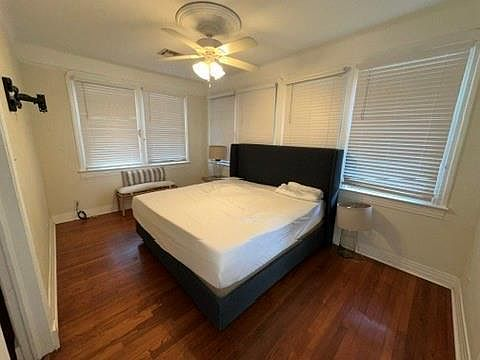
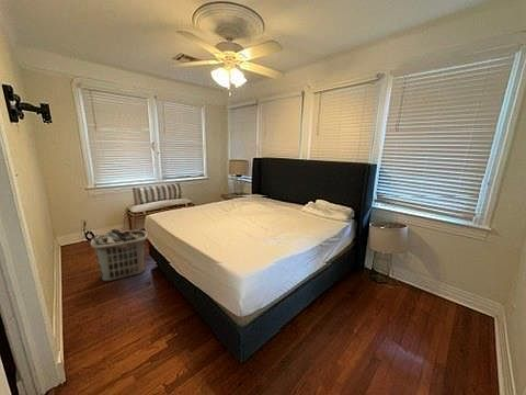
+ clothes hamper (122, 251)
